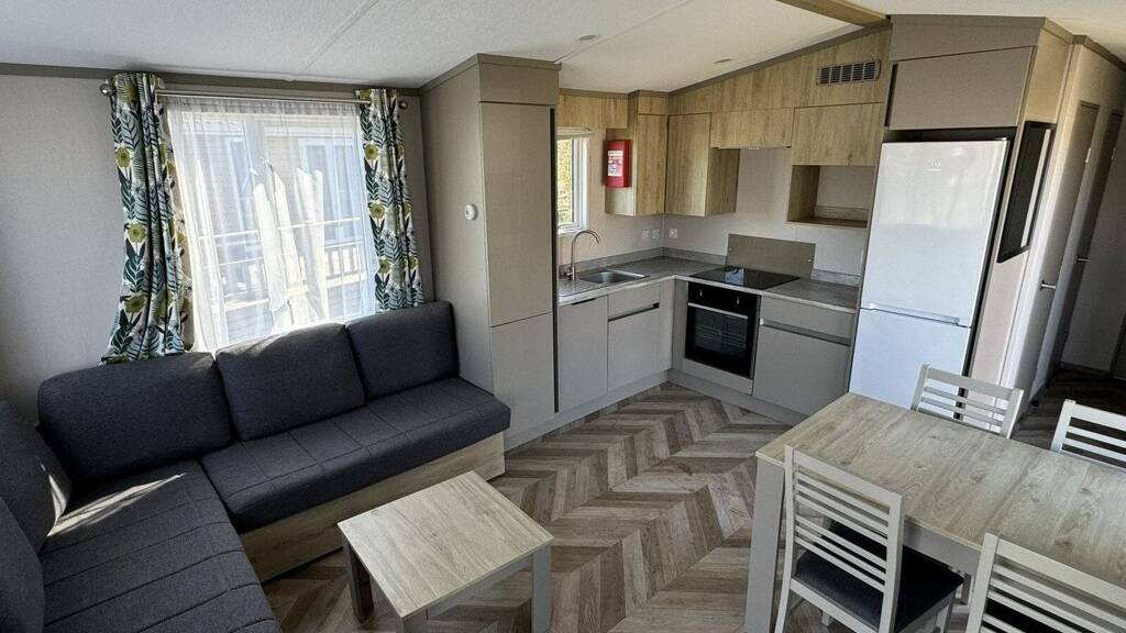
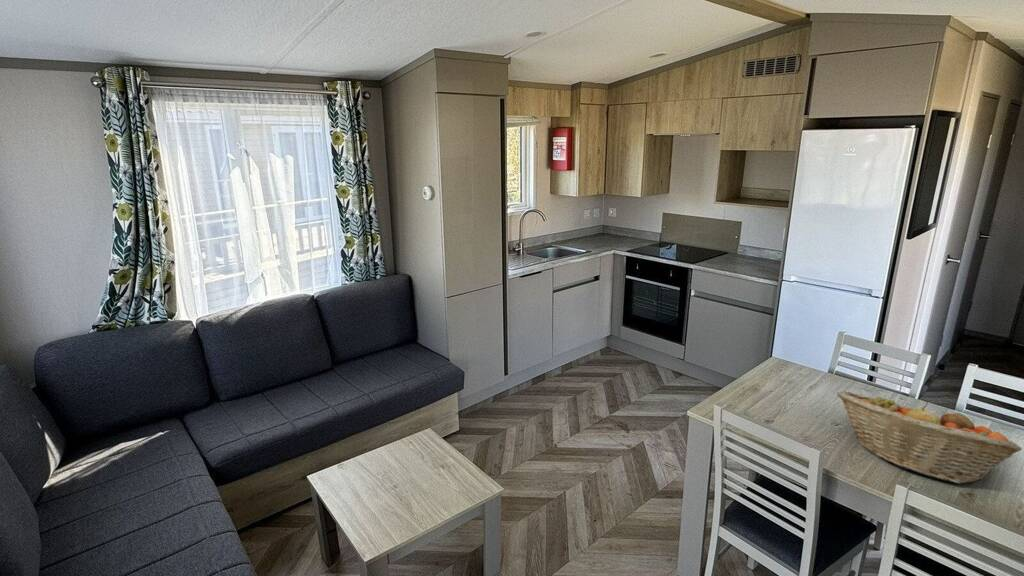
+ fruit basket (918, 428)
